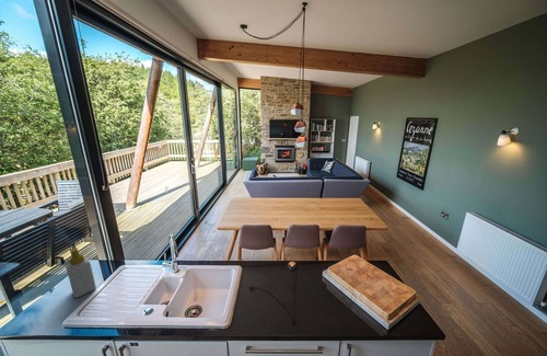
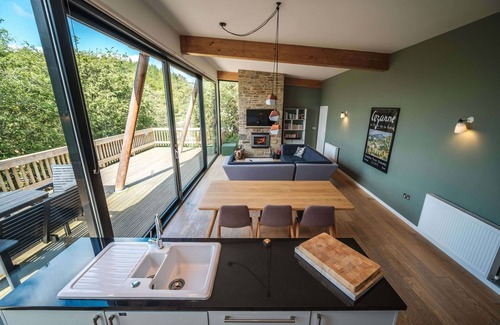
- soap bottle (79, 271)
